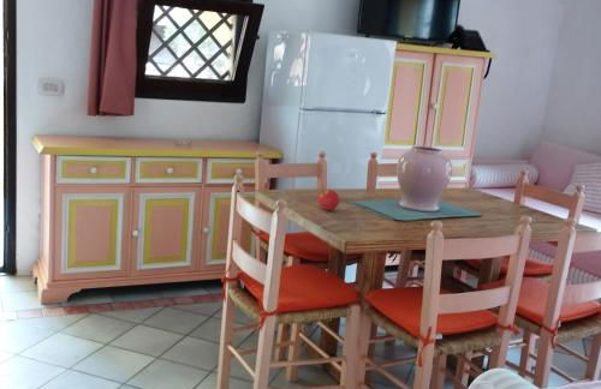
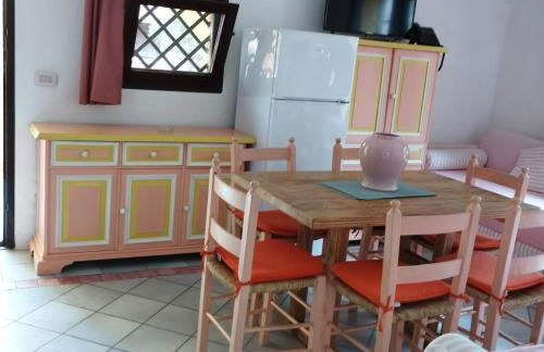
- fruit (328, 199)
